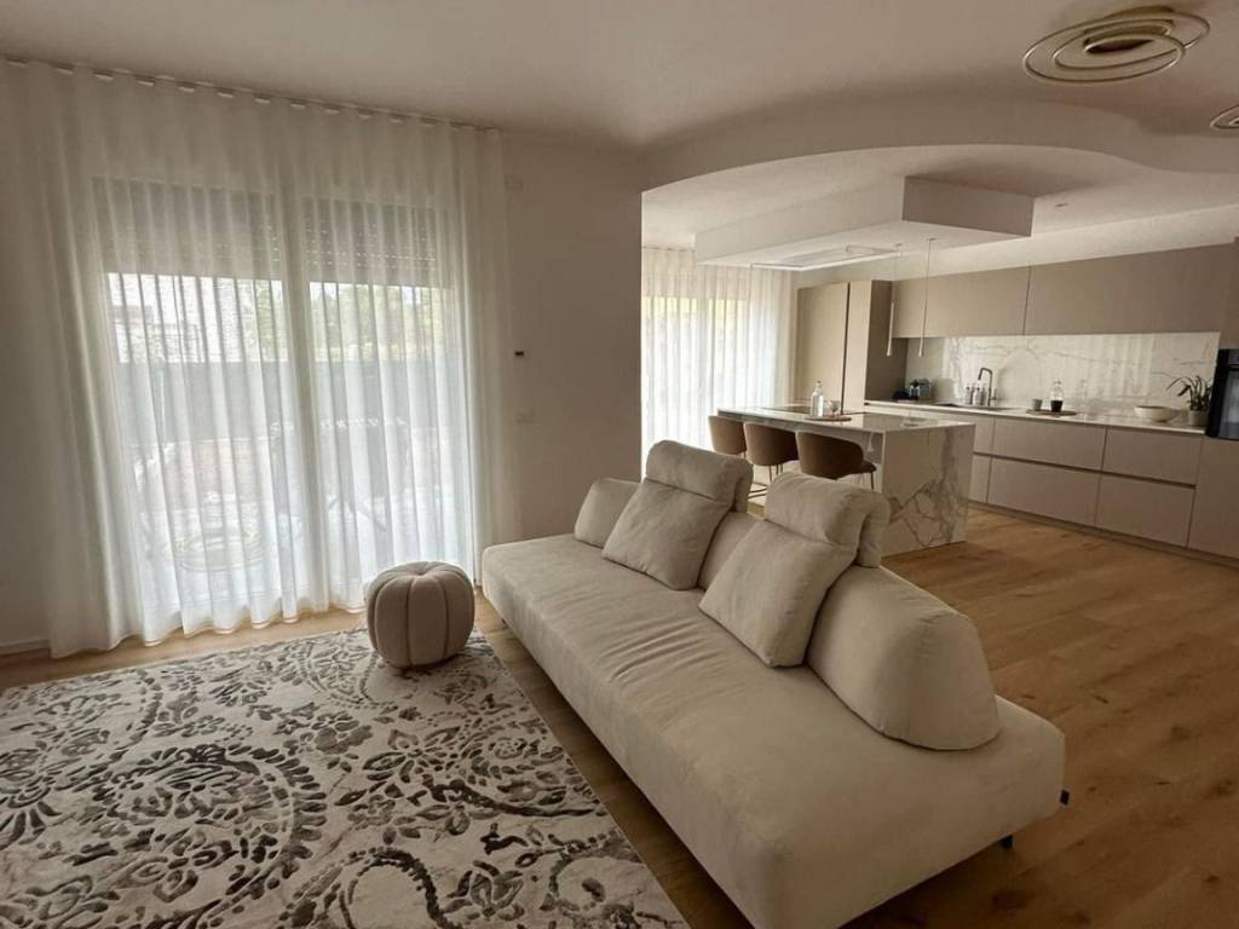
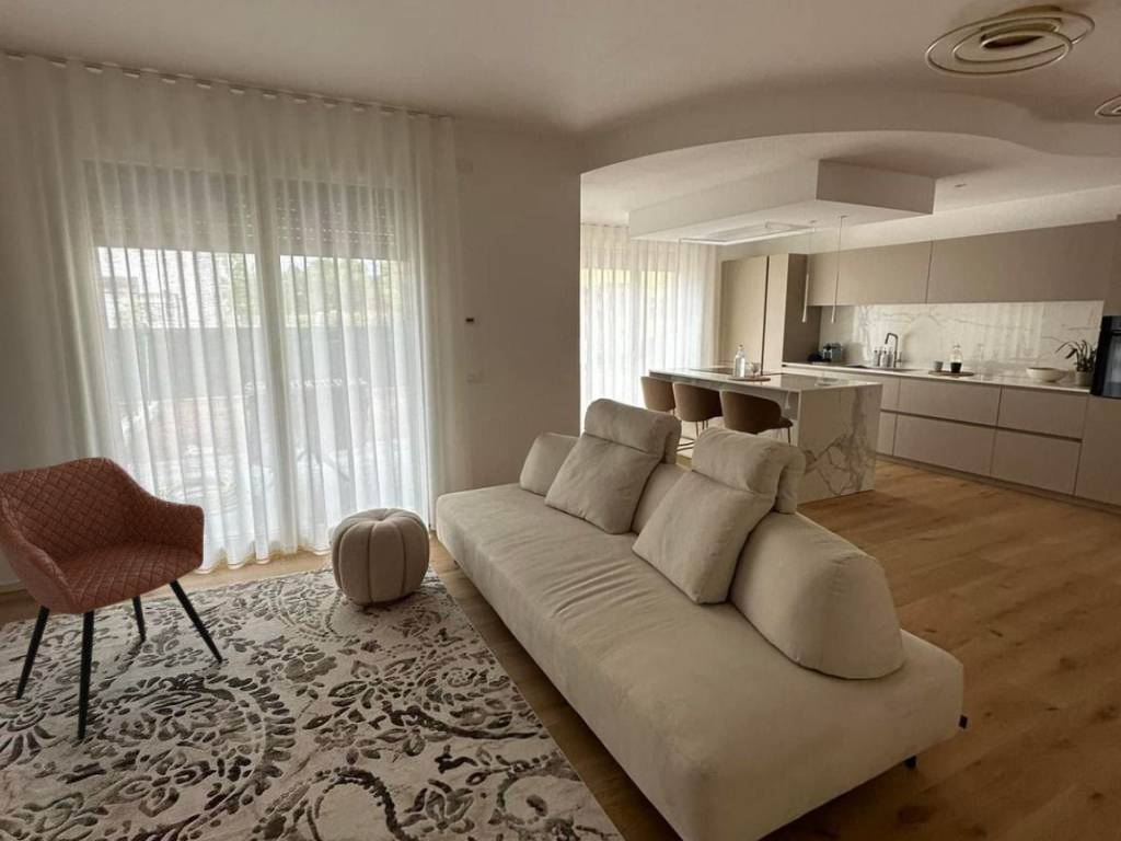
+ armchair (104, 579)
